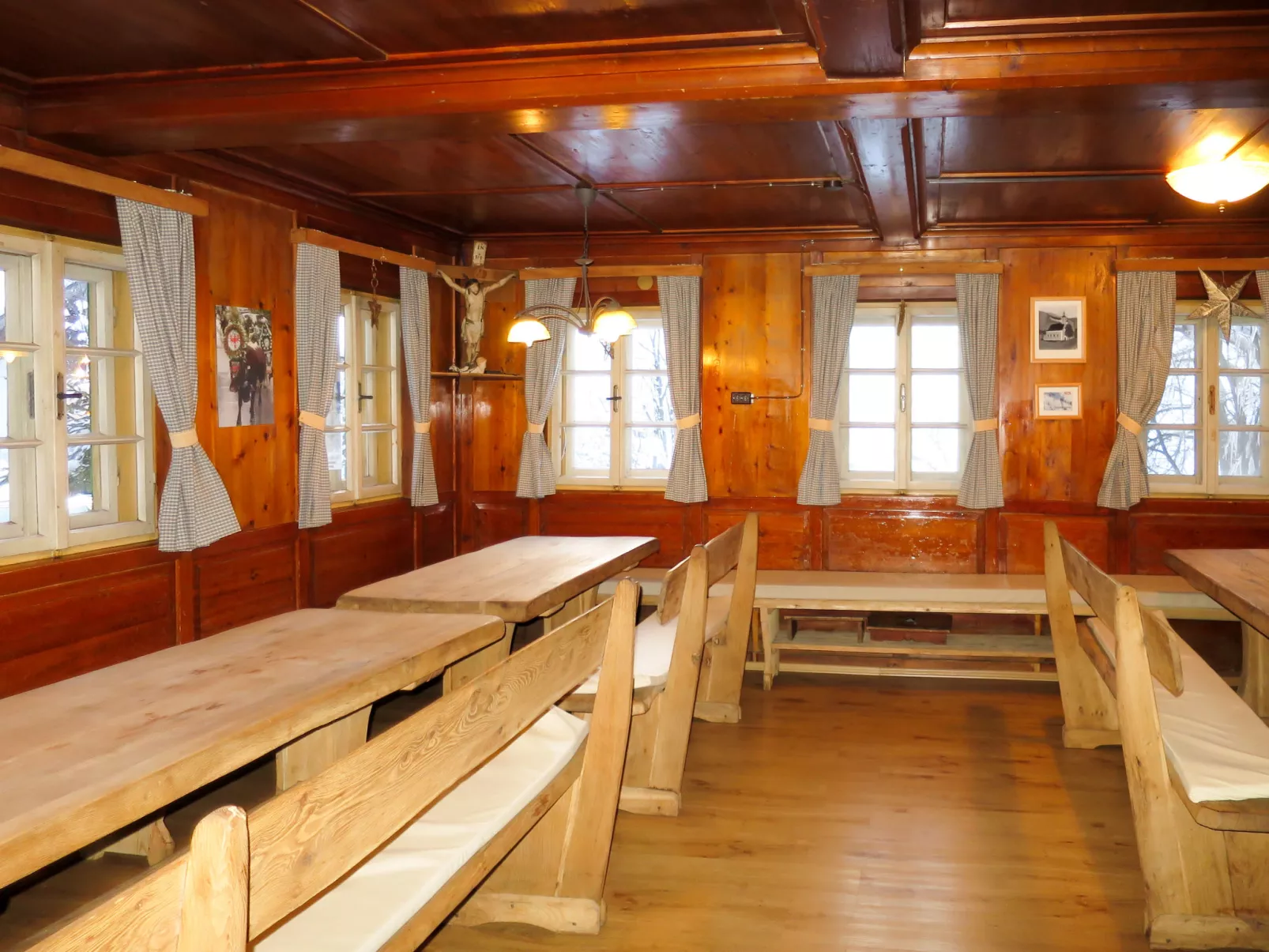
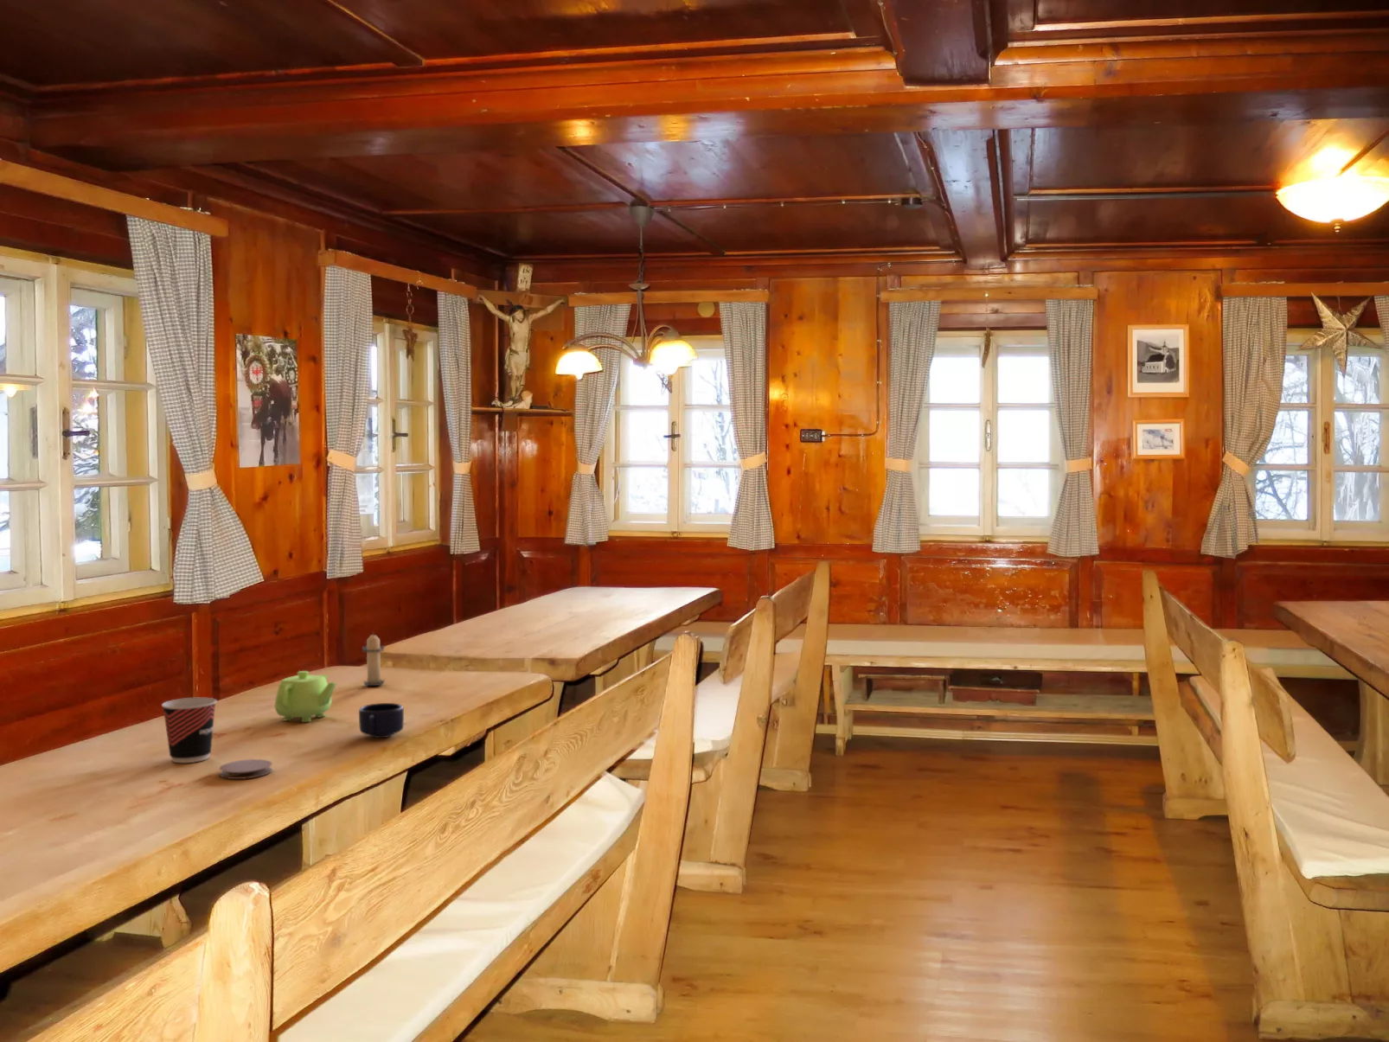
+ teapot (309, 694)
+ candle (373, 658)
+ coaster (245, 768)
+ mug (380, 722)
+ cup (189, 730)
